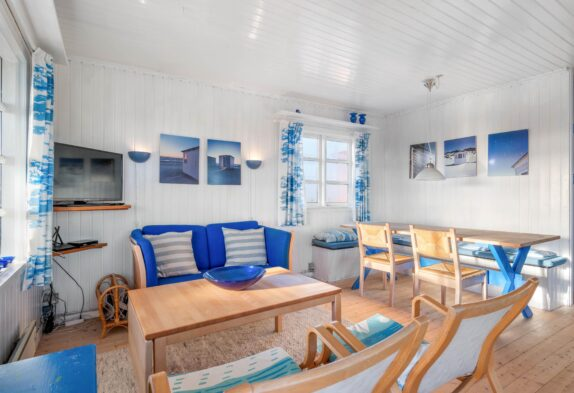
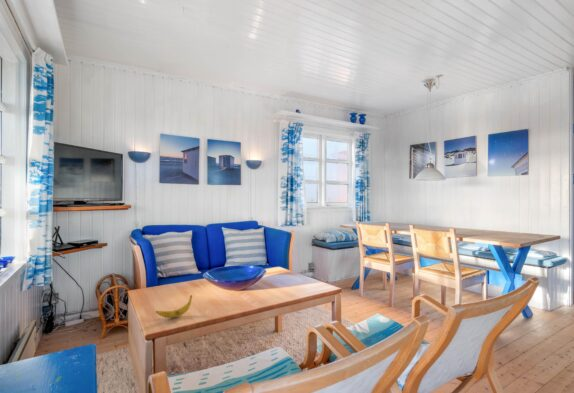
+ banana (174, 310)
